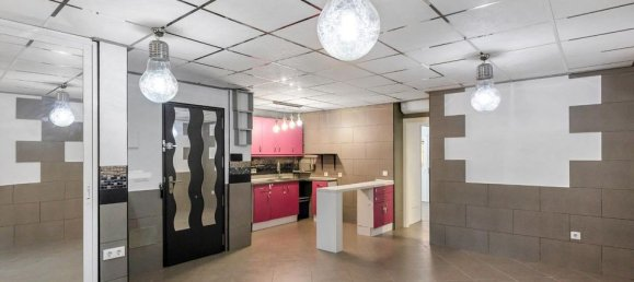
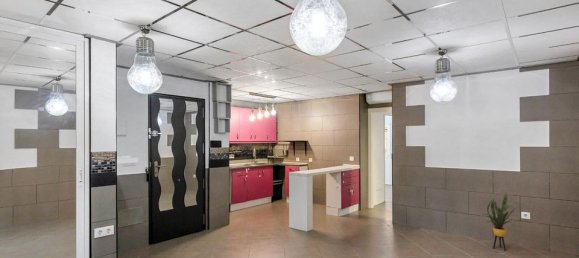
+ house plant (502, 222)
